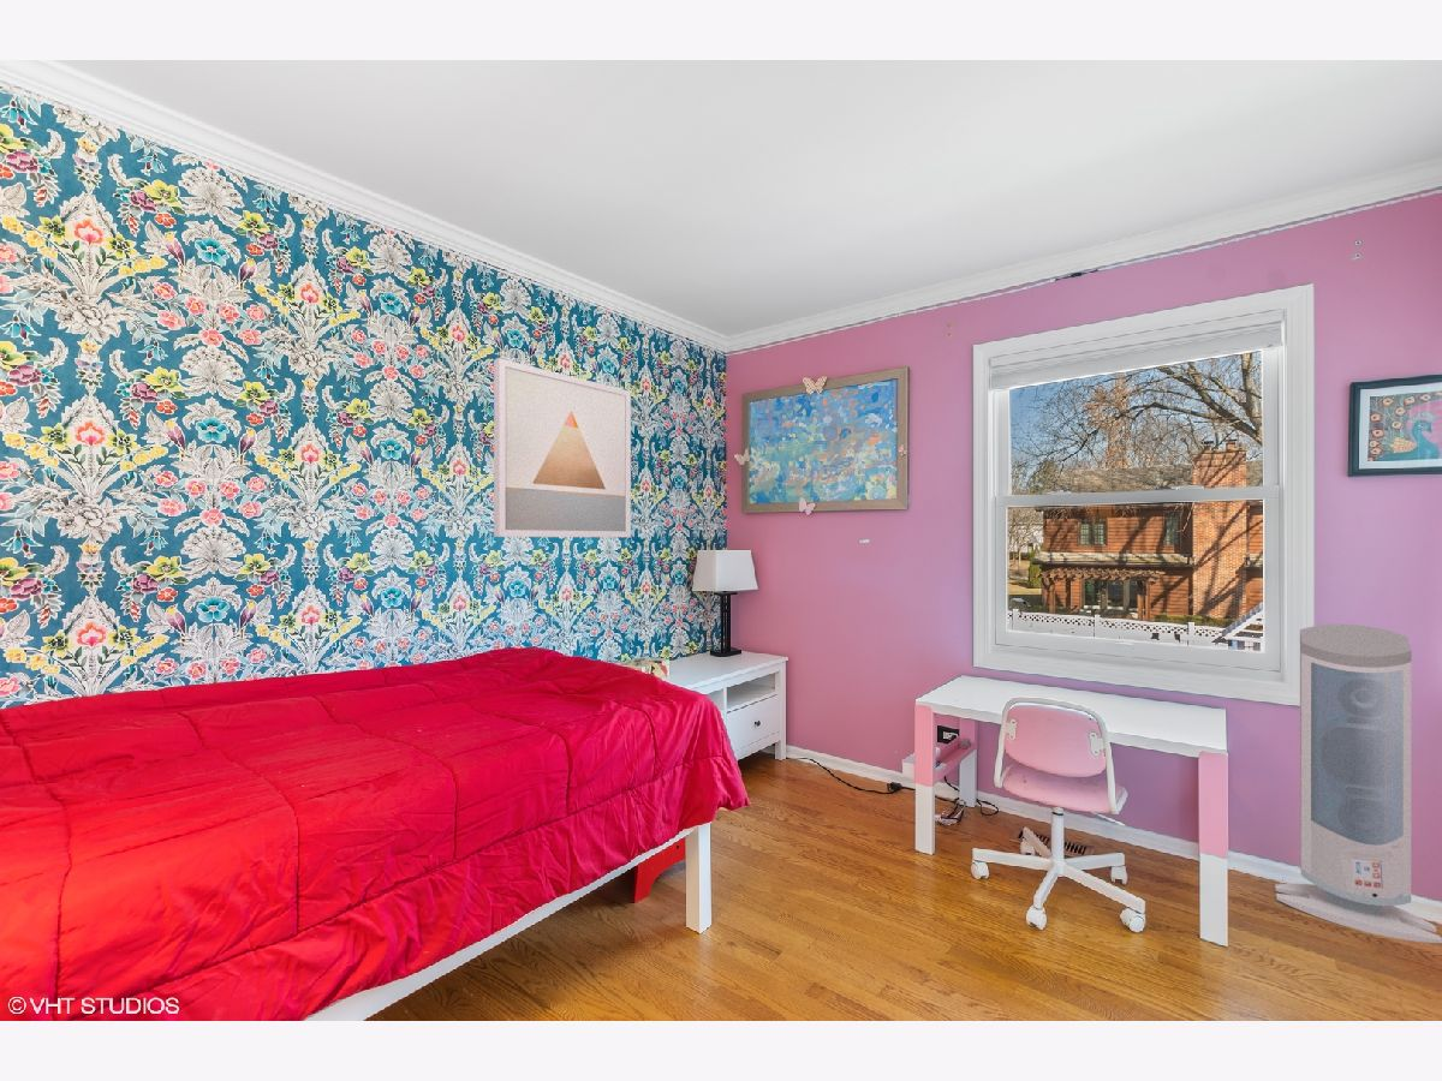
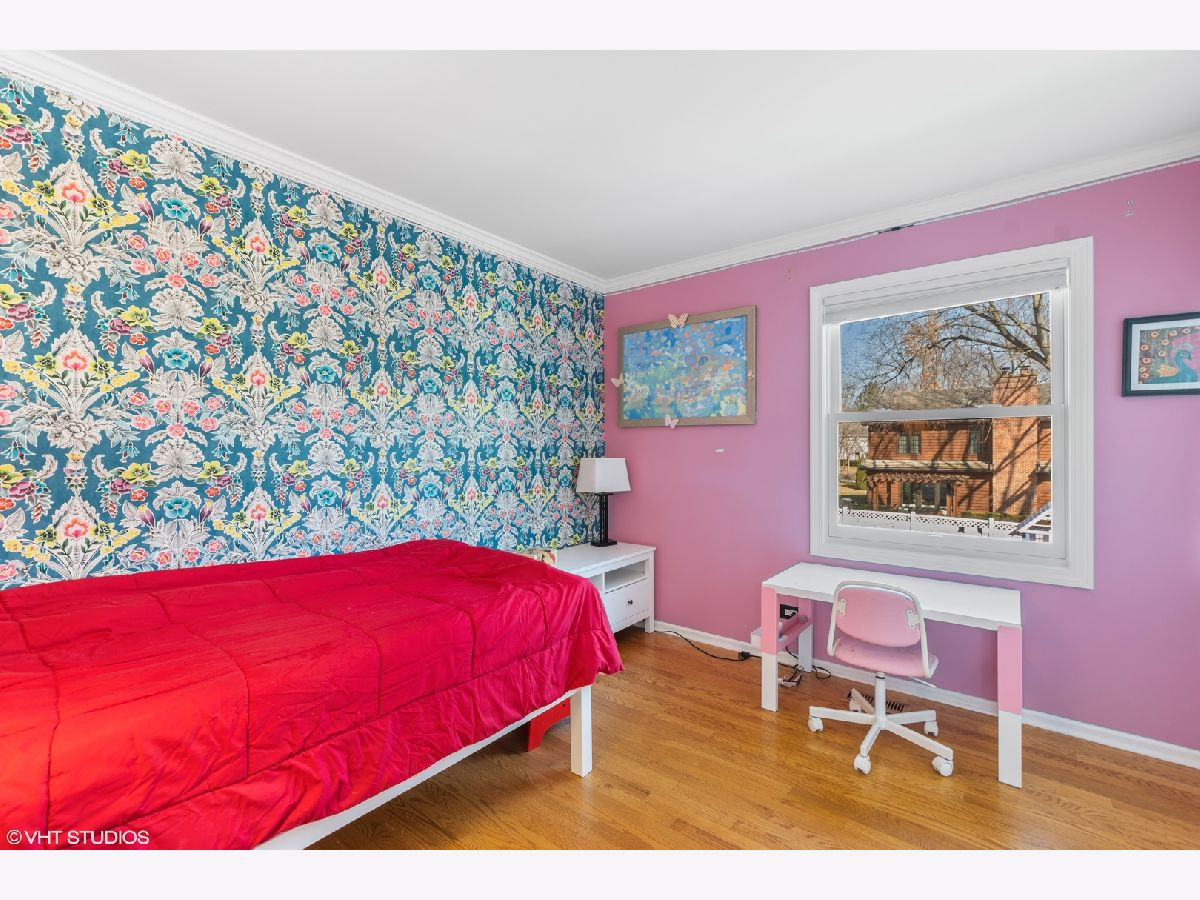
- air purifier (1352, 770)
- wall art (568, 456)
